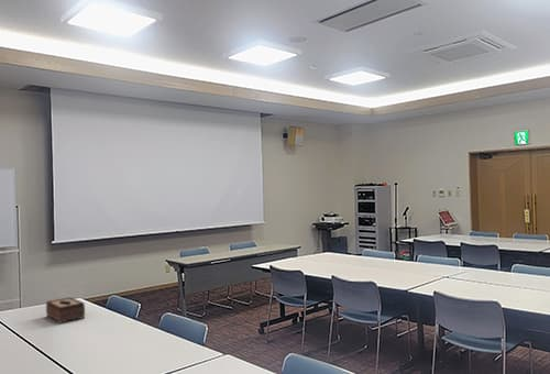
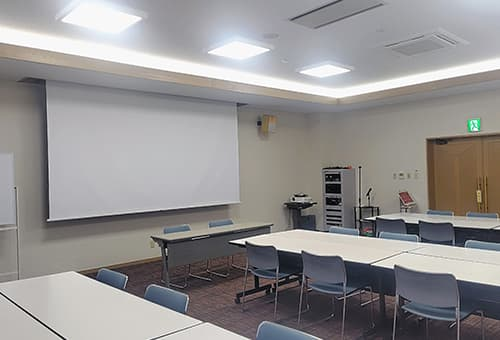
- tissue box (65, 309)
